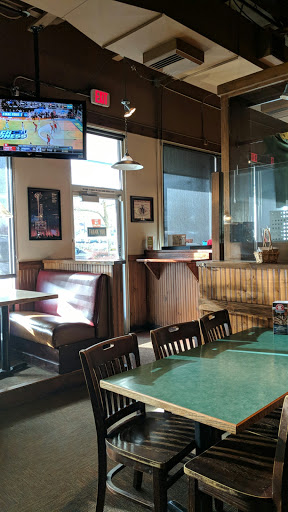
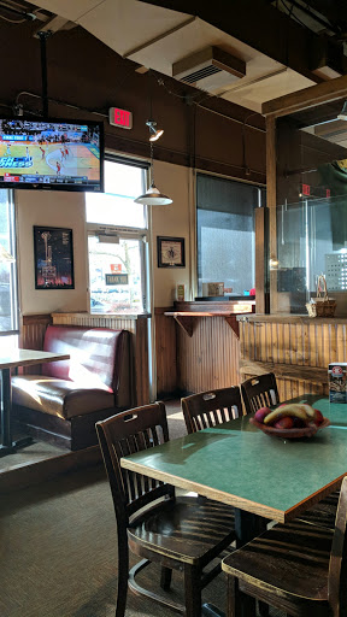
+ fruit basket (290, 419)
